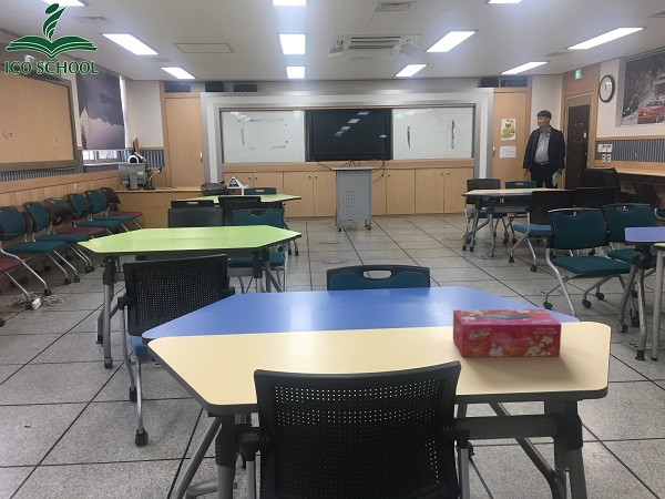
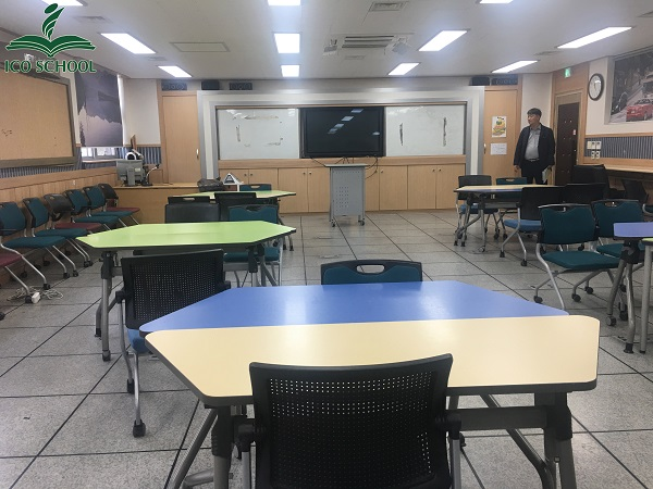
- tissue box (503, 332)
